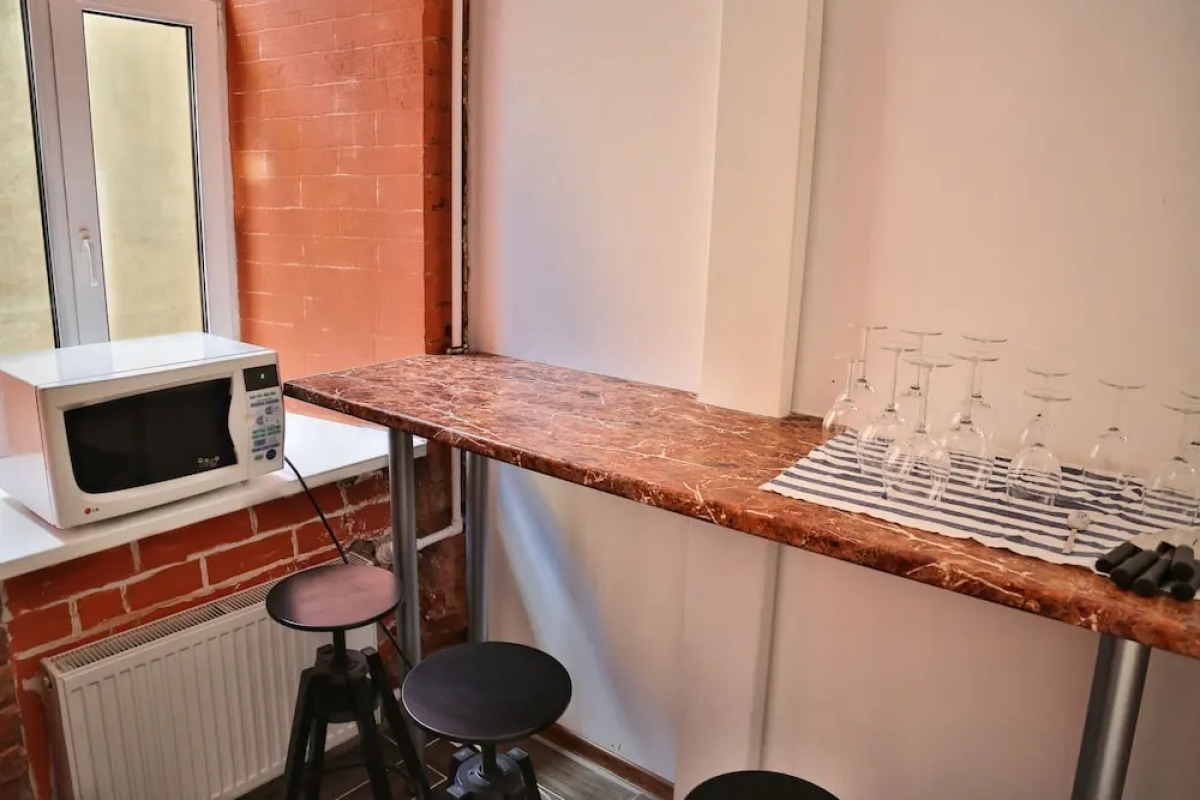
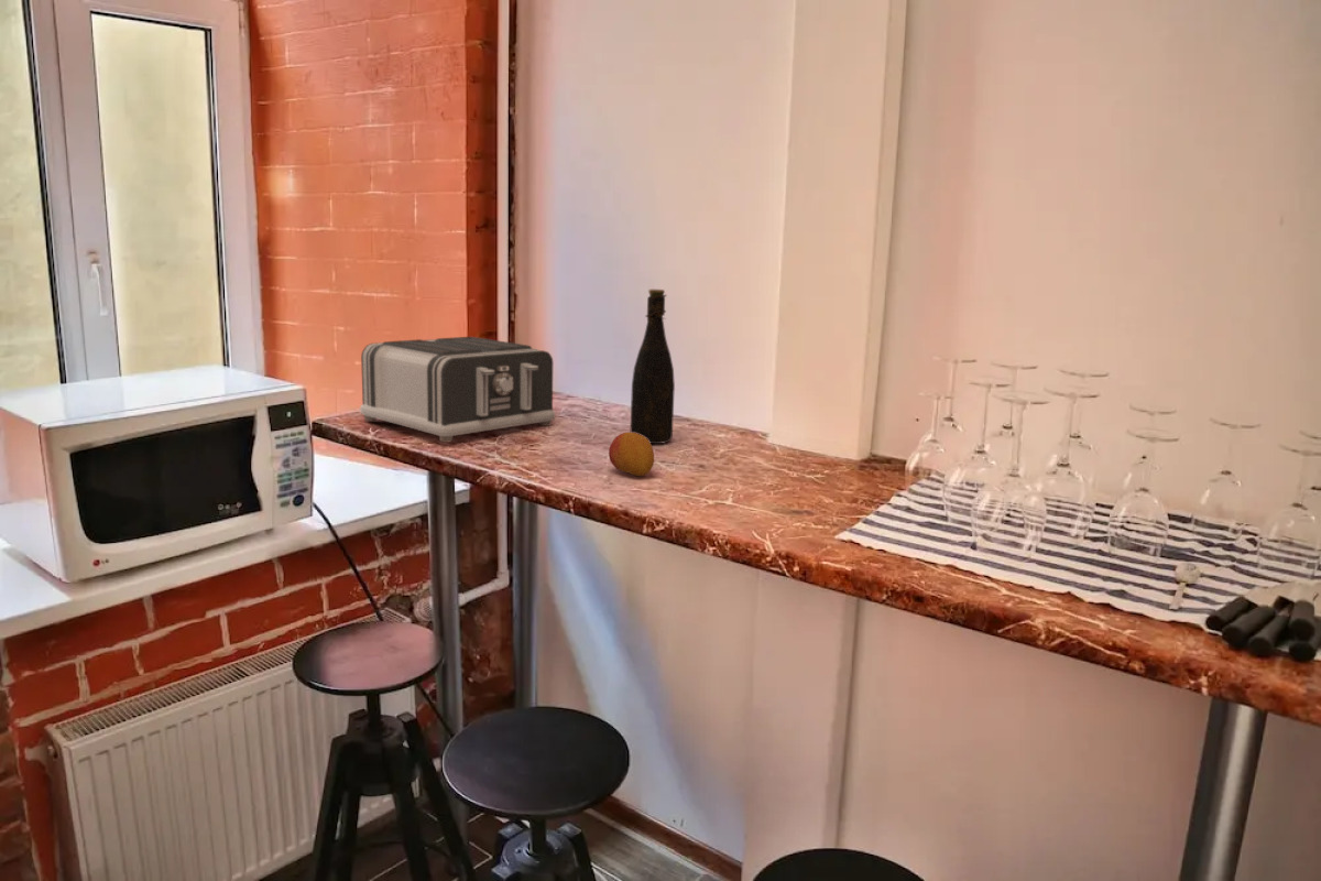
+ bottle (653, 366)
+ fruit (633, 453)
+ toaster (462, 384)
